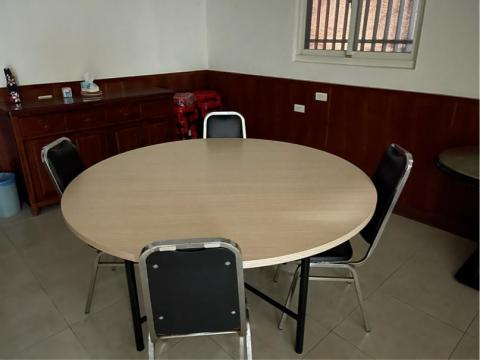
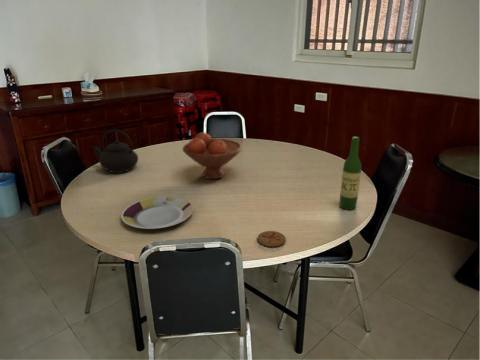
+ fruit bowl (212, 155)
+ teapot (113, 149)
+ coaster (271, 238)
+ wine bottle (351, 173)
+ plate (158, 213)
